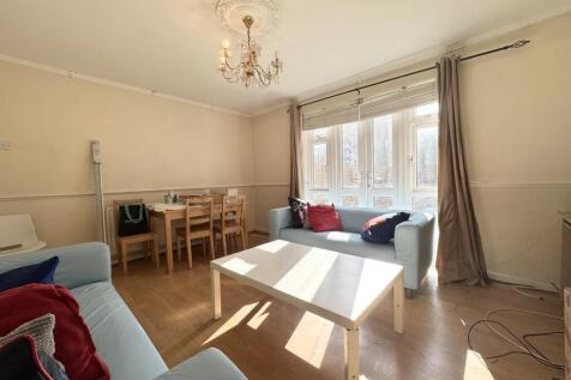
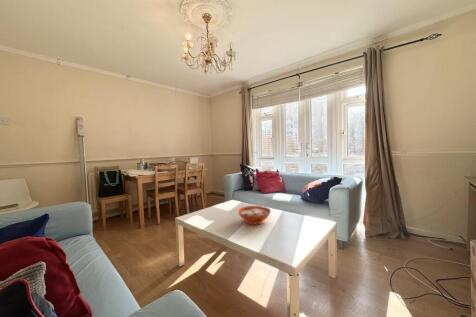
+ decorative bowl (254, 215)
